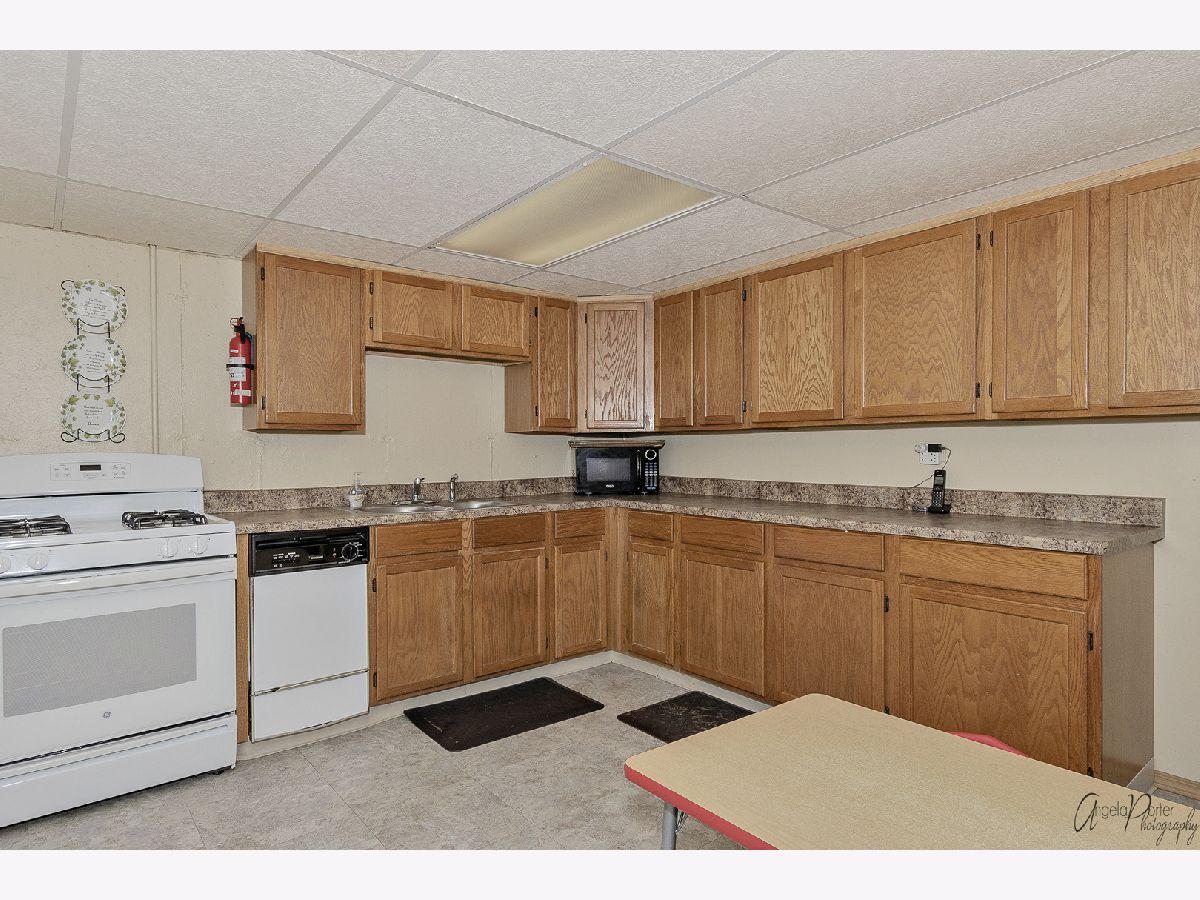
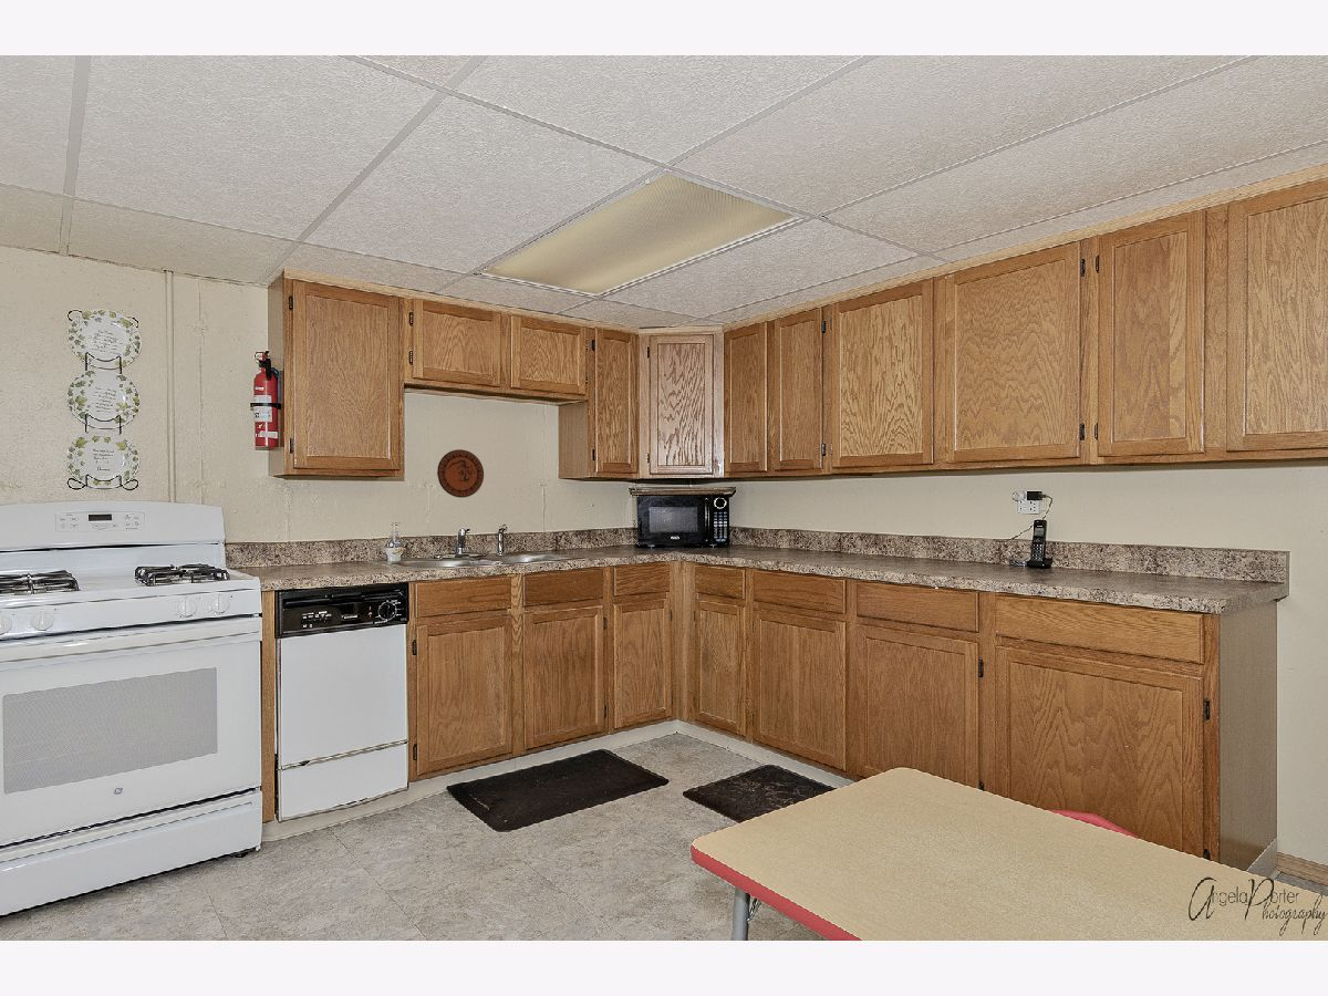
+ decorative plate (460, 473)
